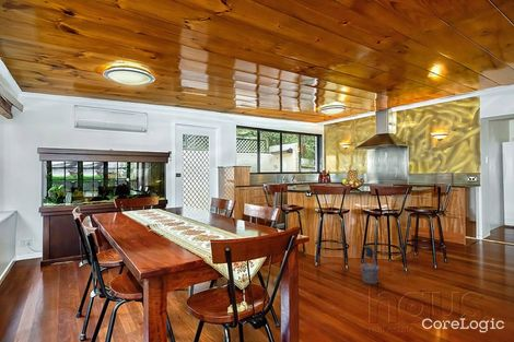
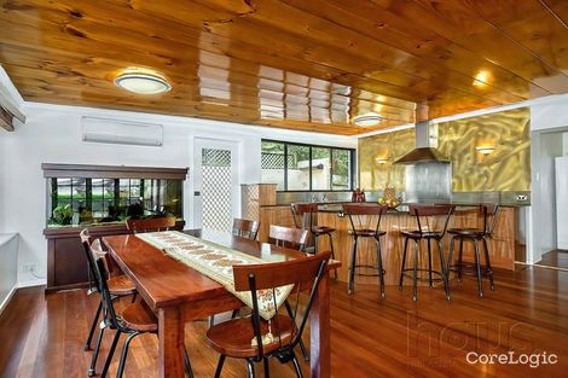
- bucket (370, 264)
